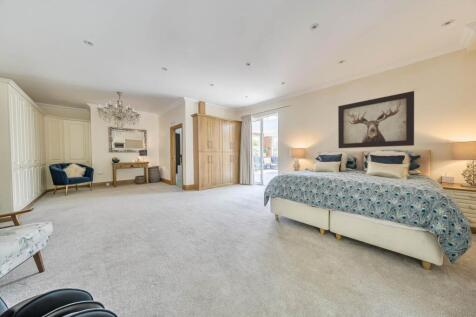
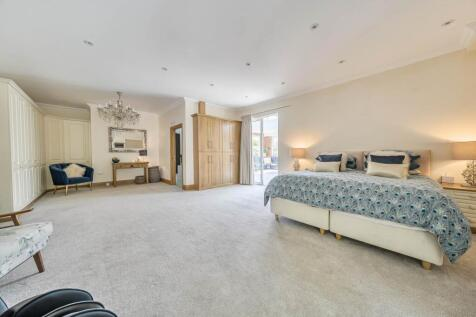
- wall art (371, 123)
